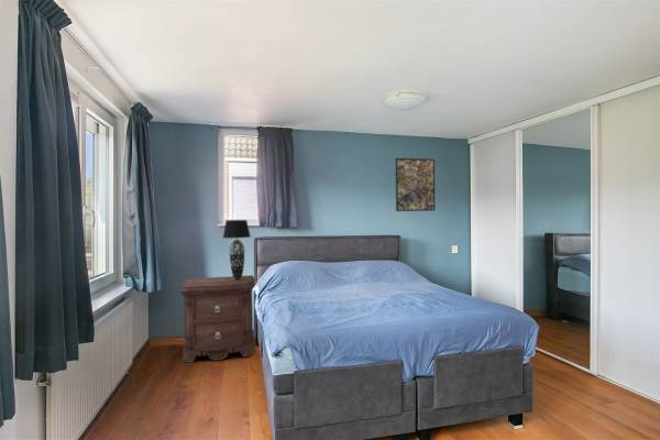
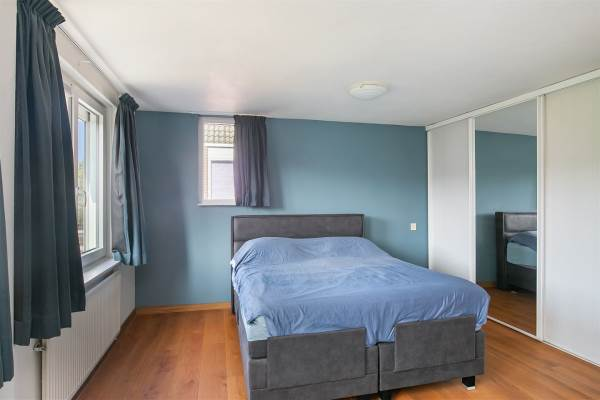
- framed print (415, 185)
- table lamp (237, 250)
- nightstand (219, 316)
